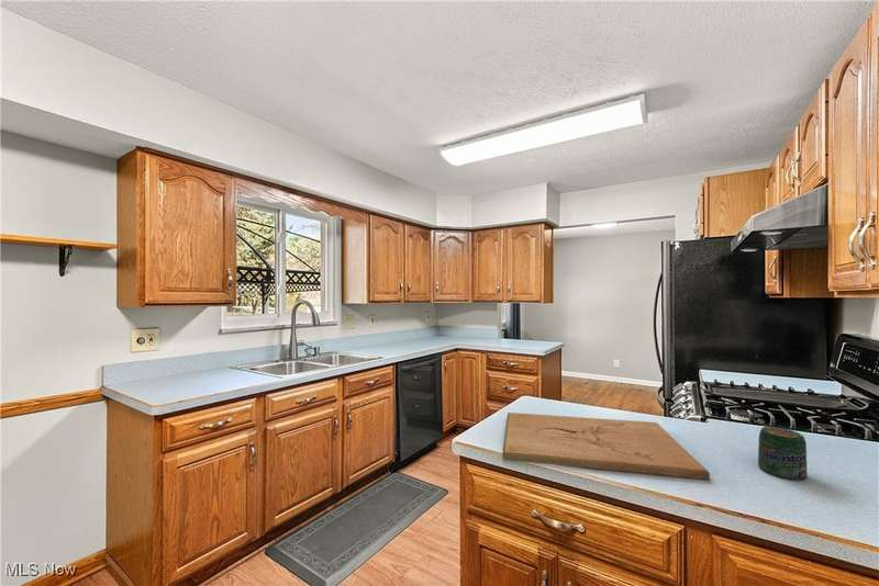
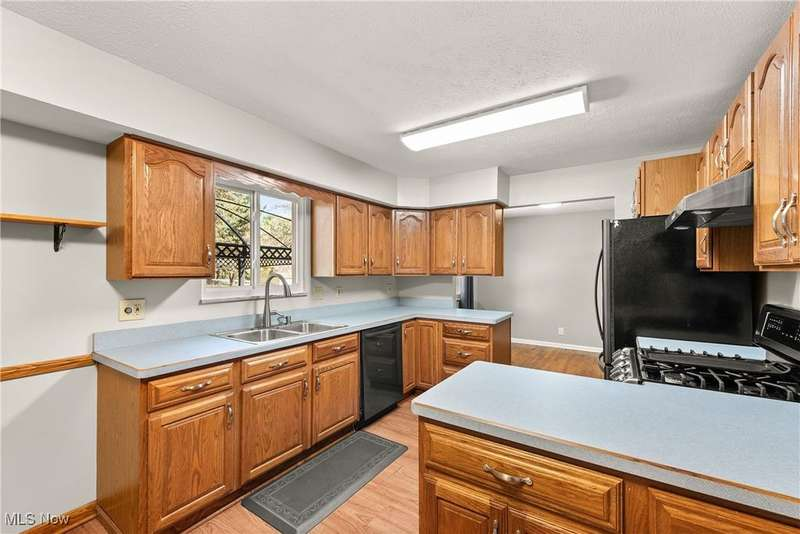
- cutting board (588, 438)
- jar (781, 451)
